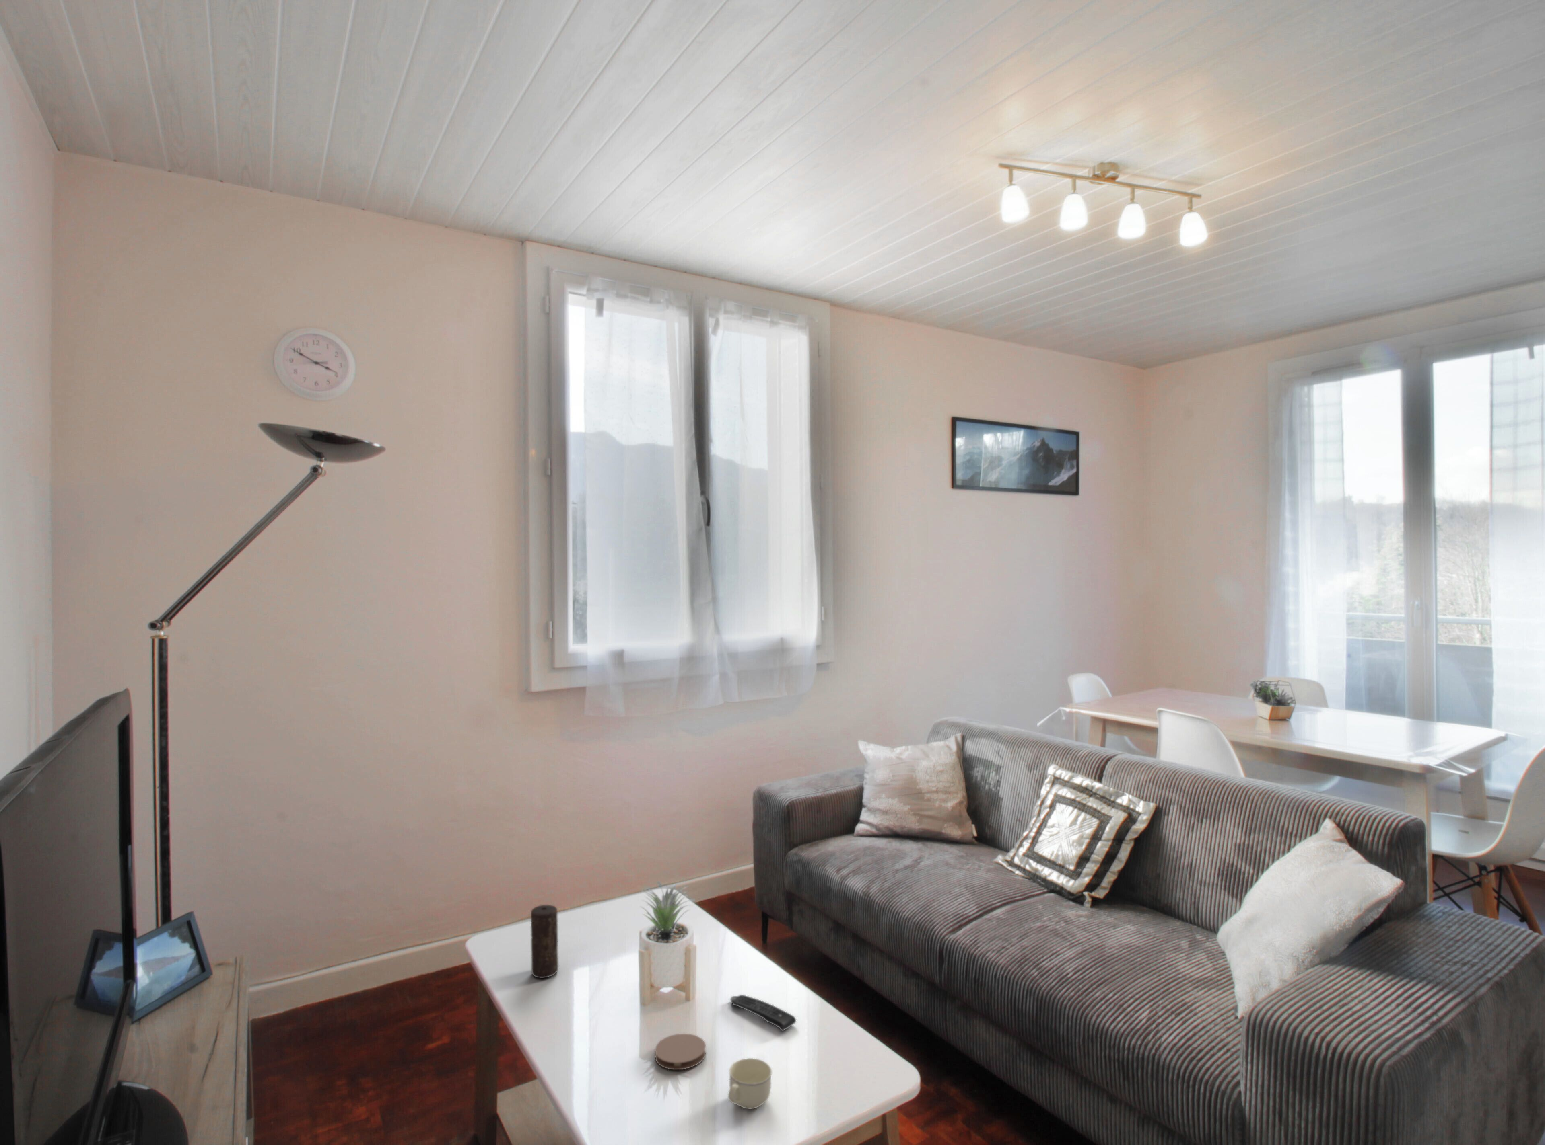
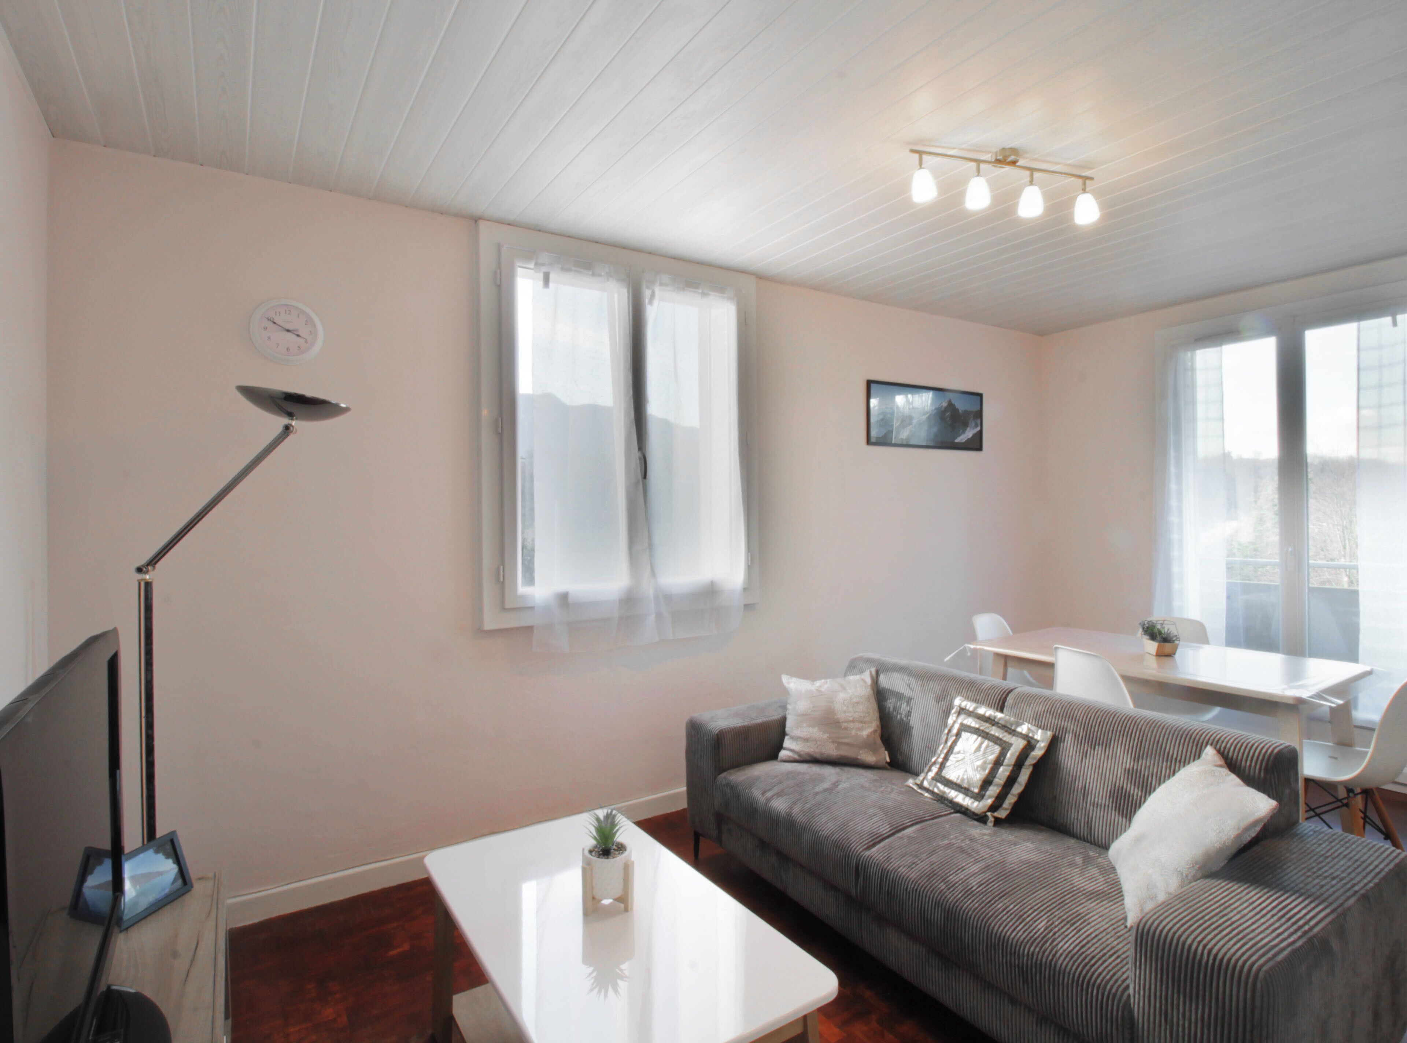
- remote control (760, 1010)
- candle (544, 941)
- cup (746, 1088)
- coaster (680, 1051)
